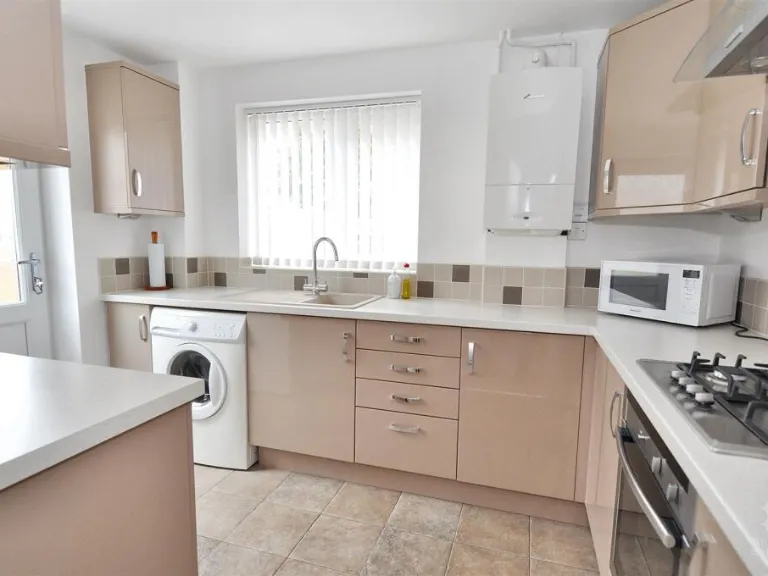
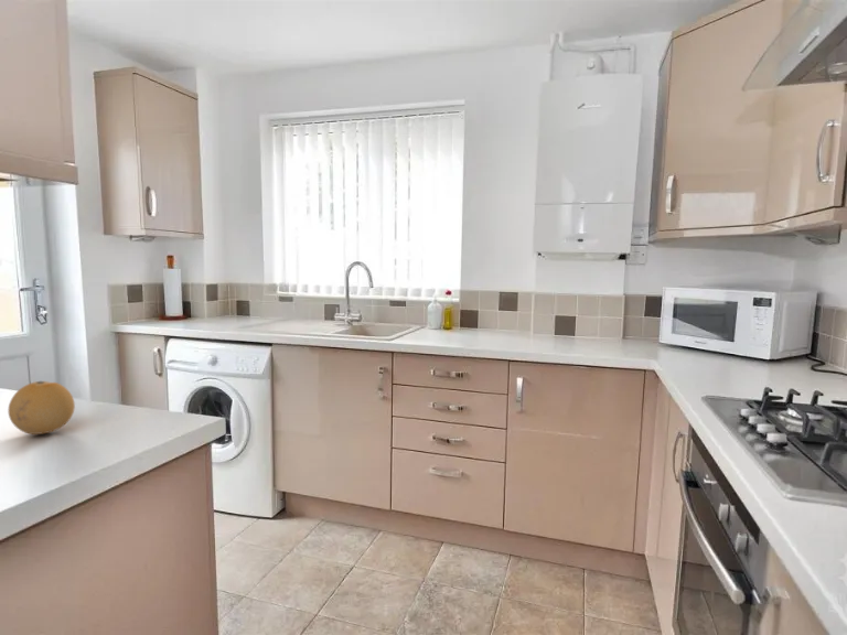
+ fruit (42, 407)
